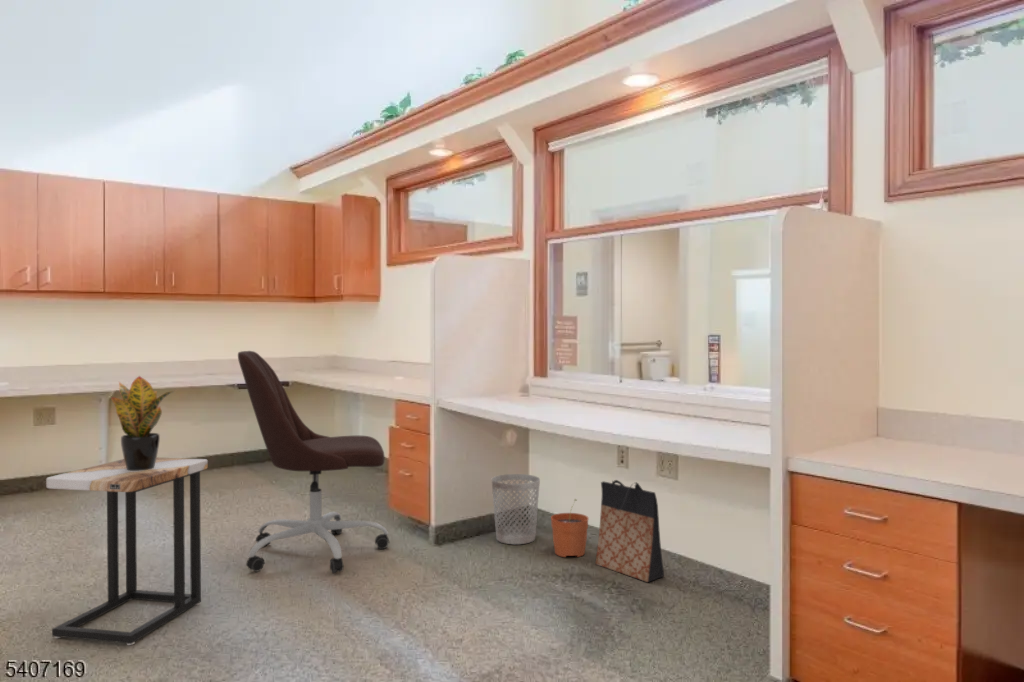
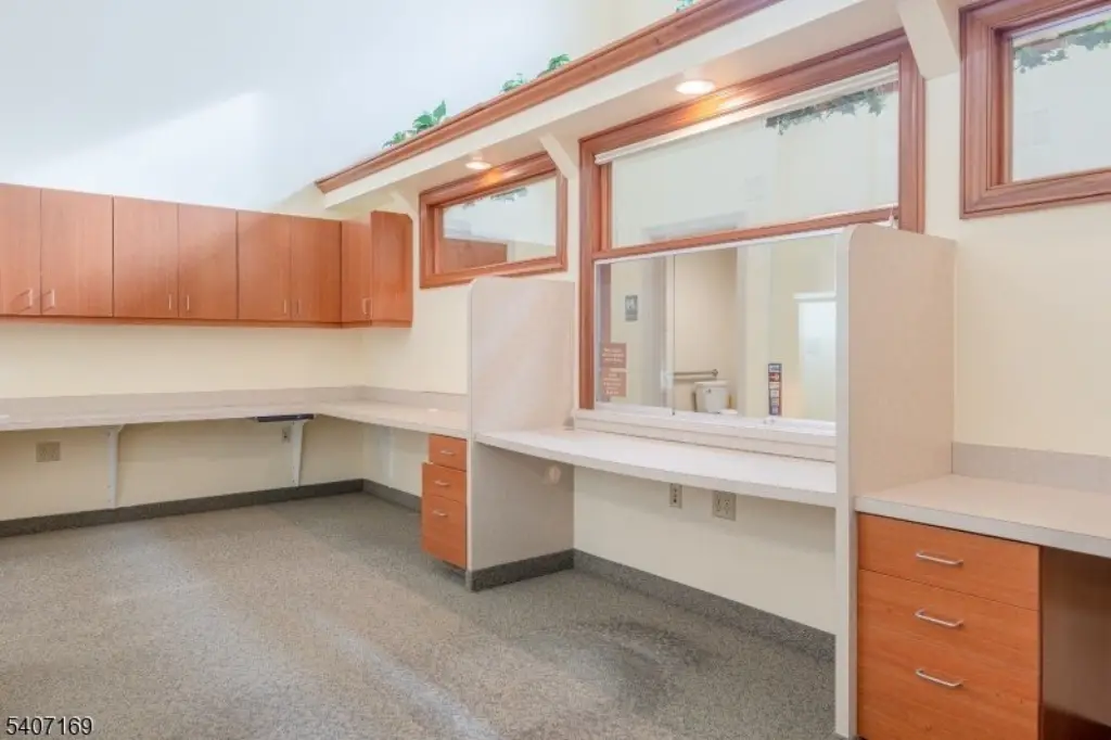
- potted plant (141, 419)
- bag (627, 524)
- side table (132, 543)
- wastebasket (515, 508)
- office chair (316, 452)
- plant pot (569, 526)
